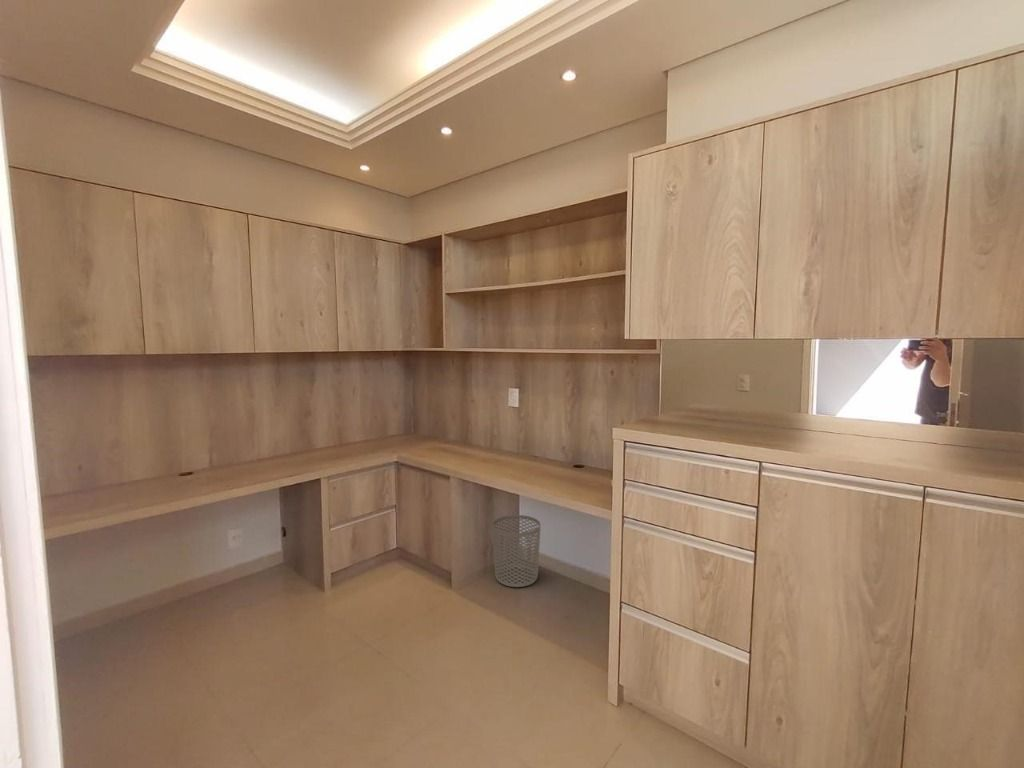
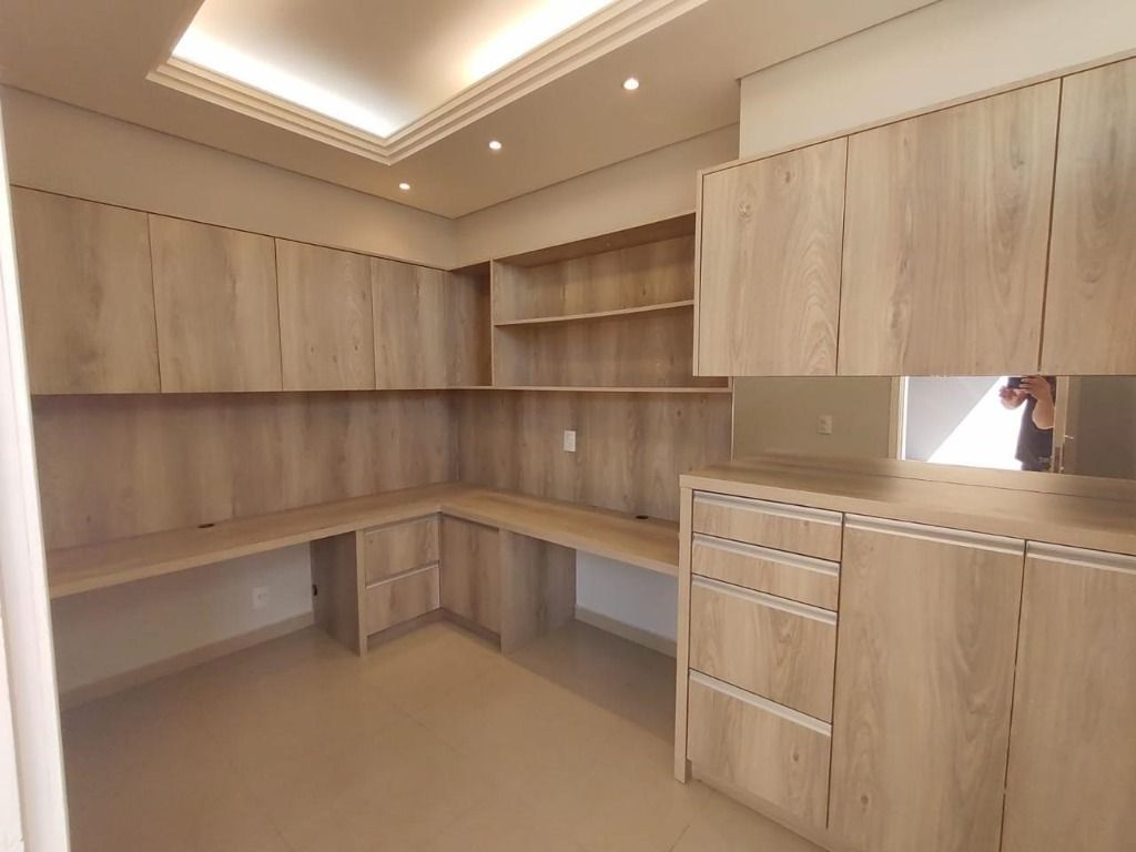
- waste bin (516, 550)
